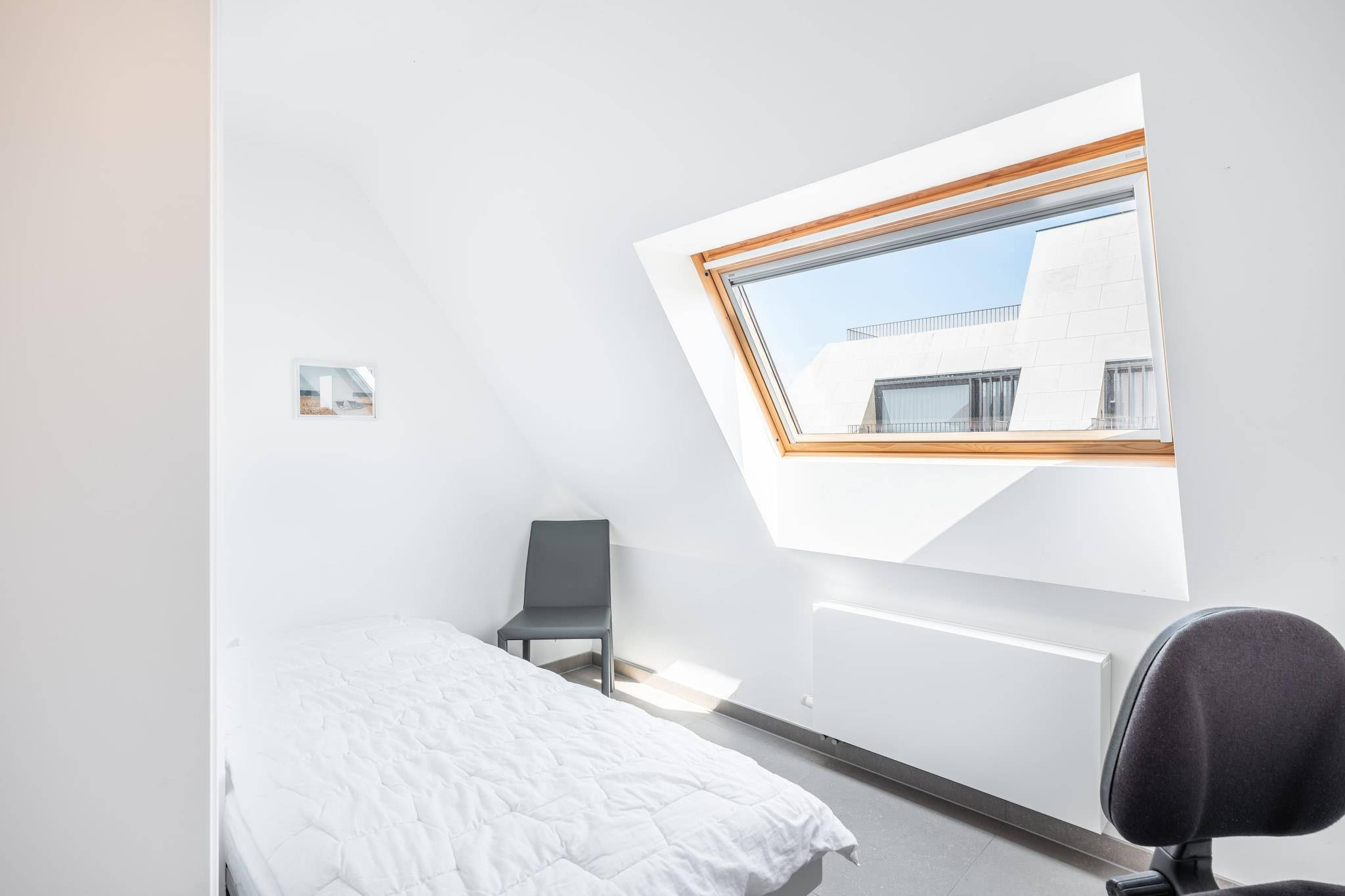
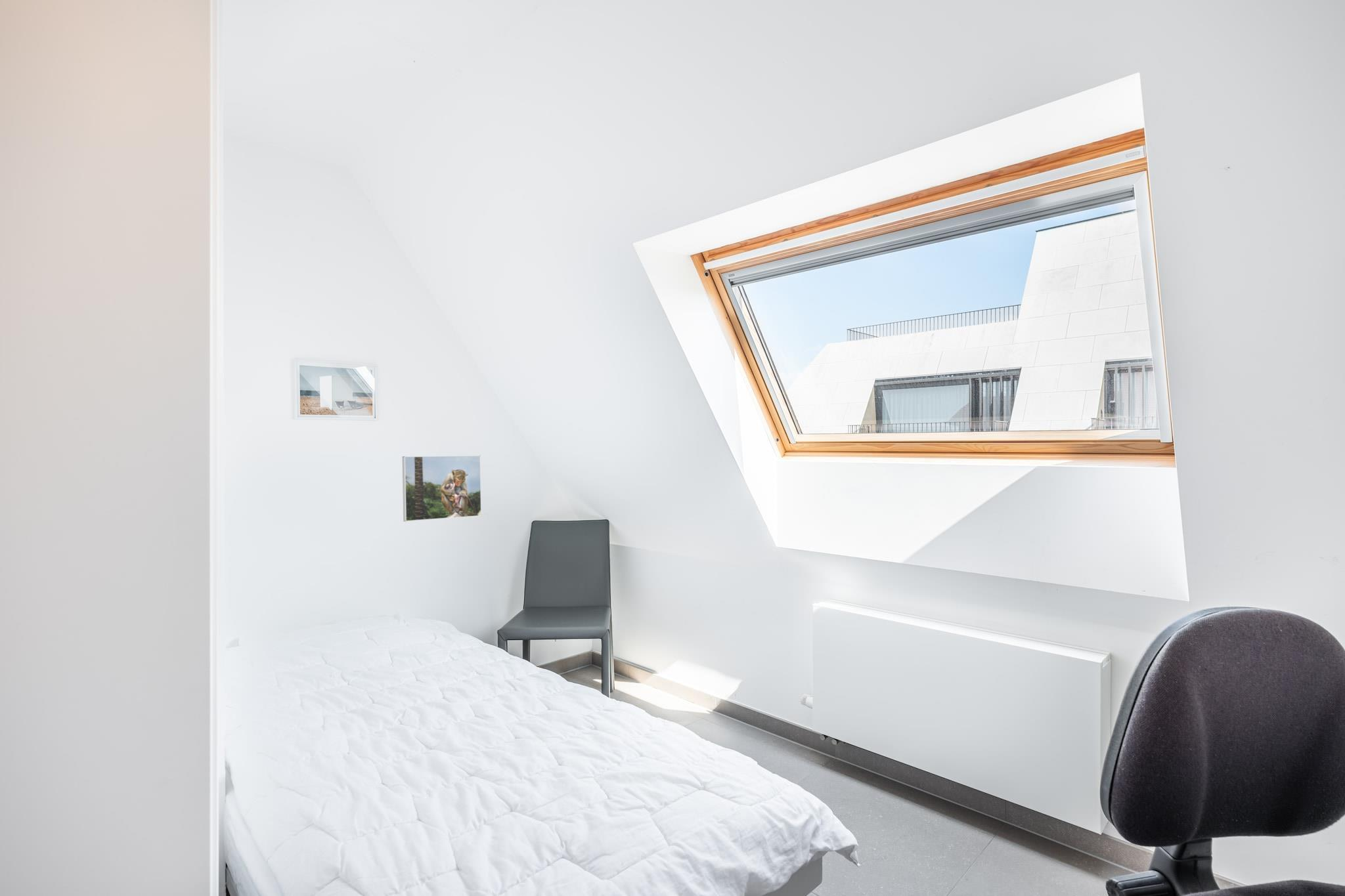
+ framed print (443, 487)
